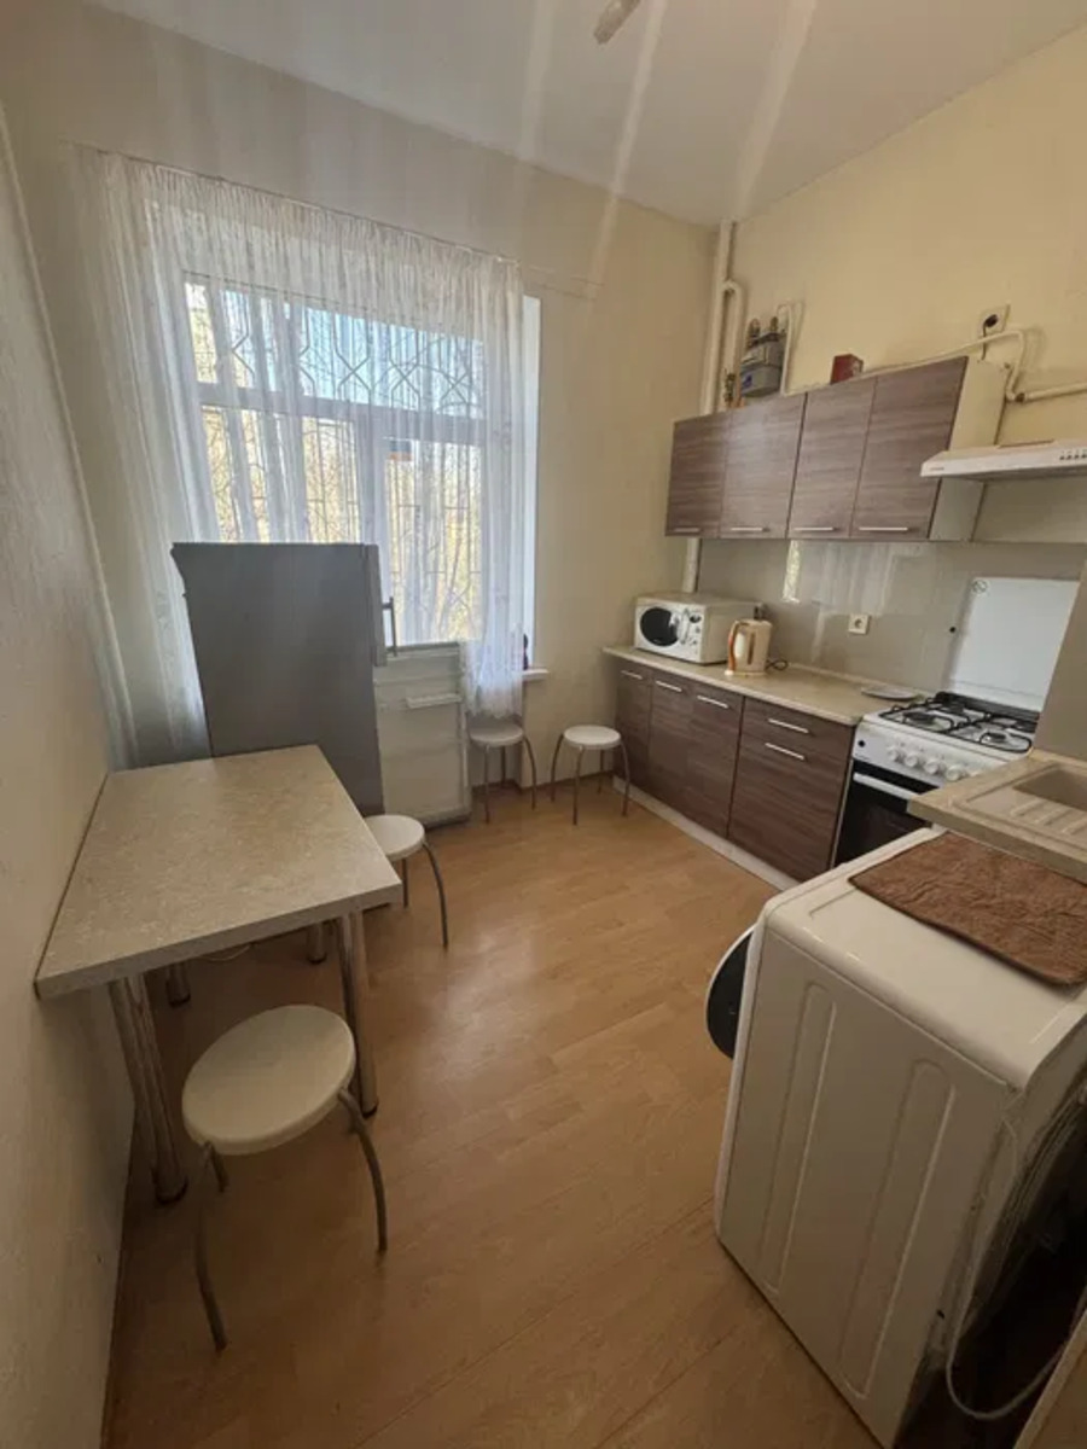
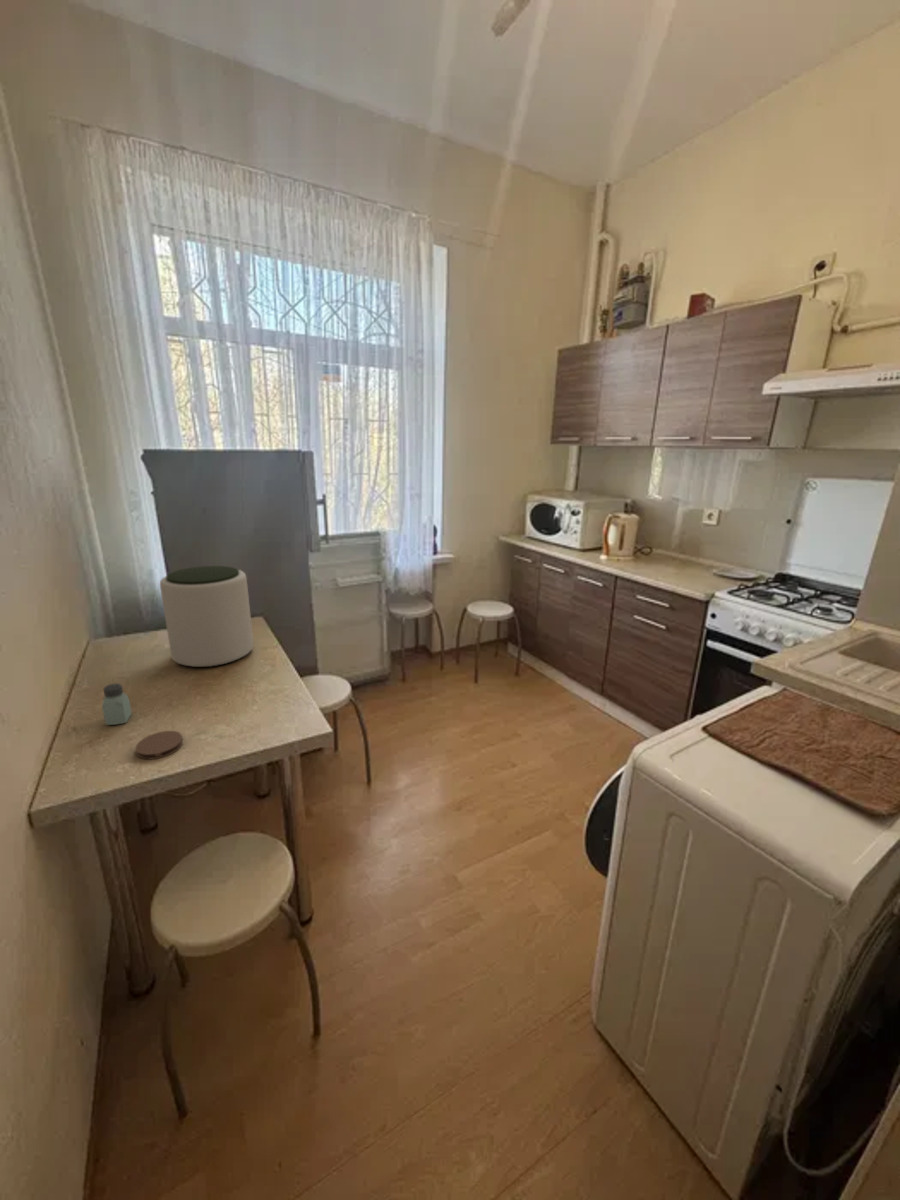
+ plant pot (209, 614)
+ saltshaker (115, 703)
+ coaster (159, 744)
